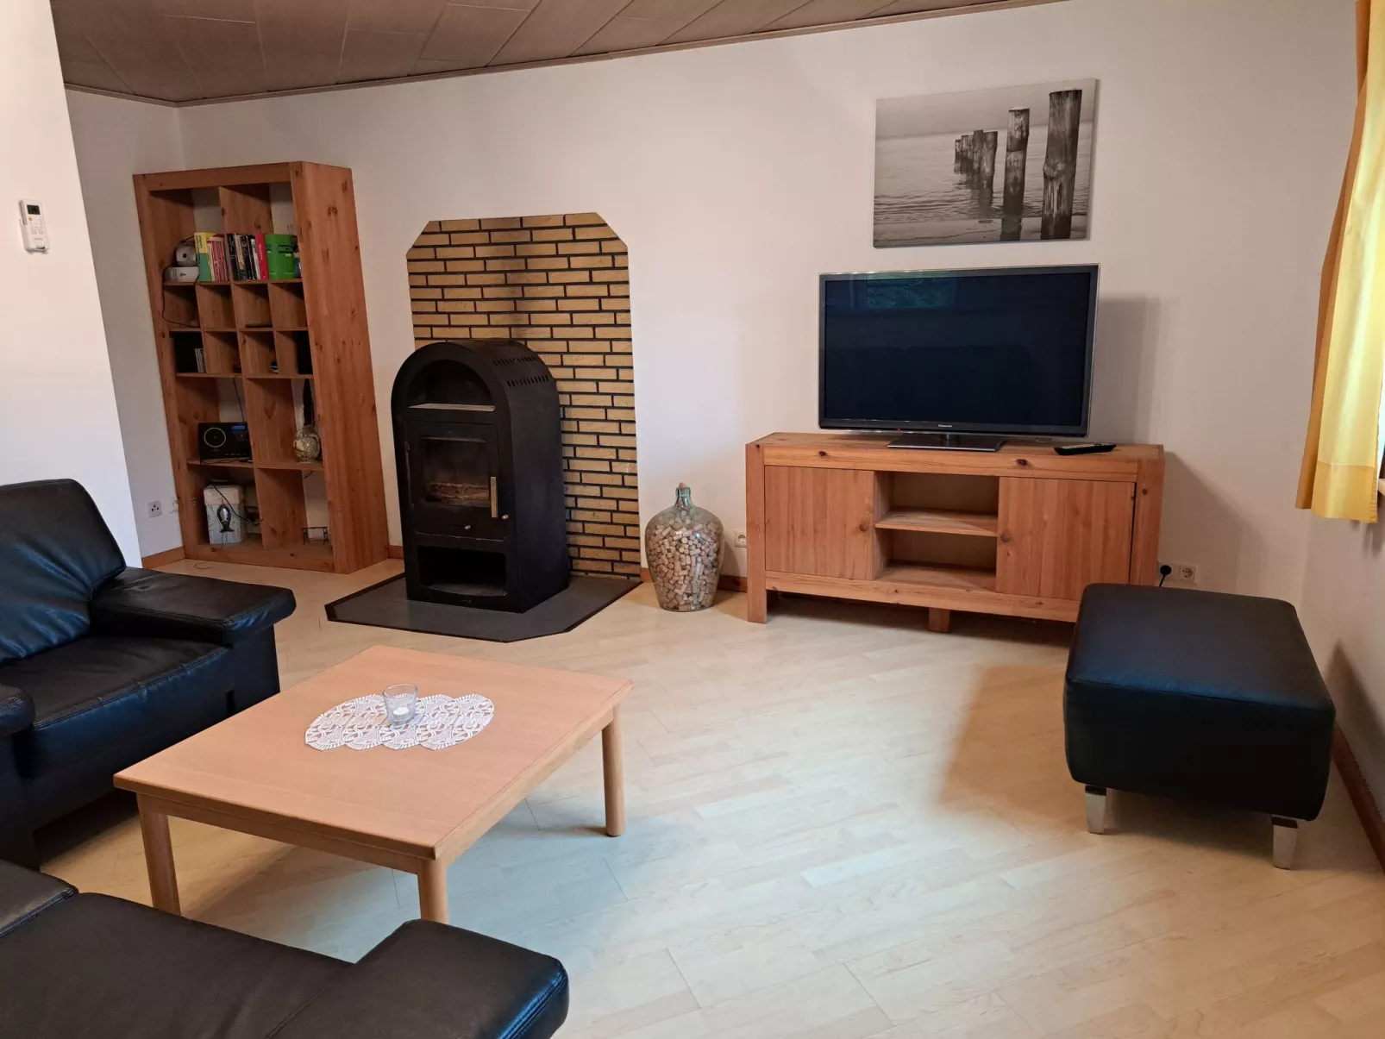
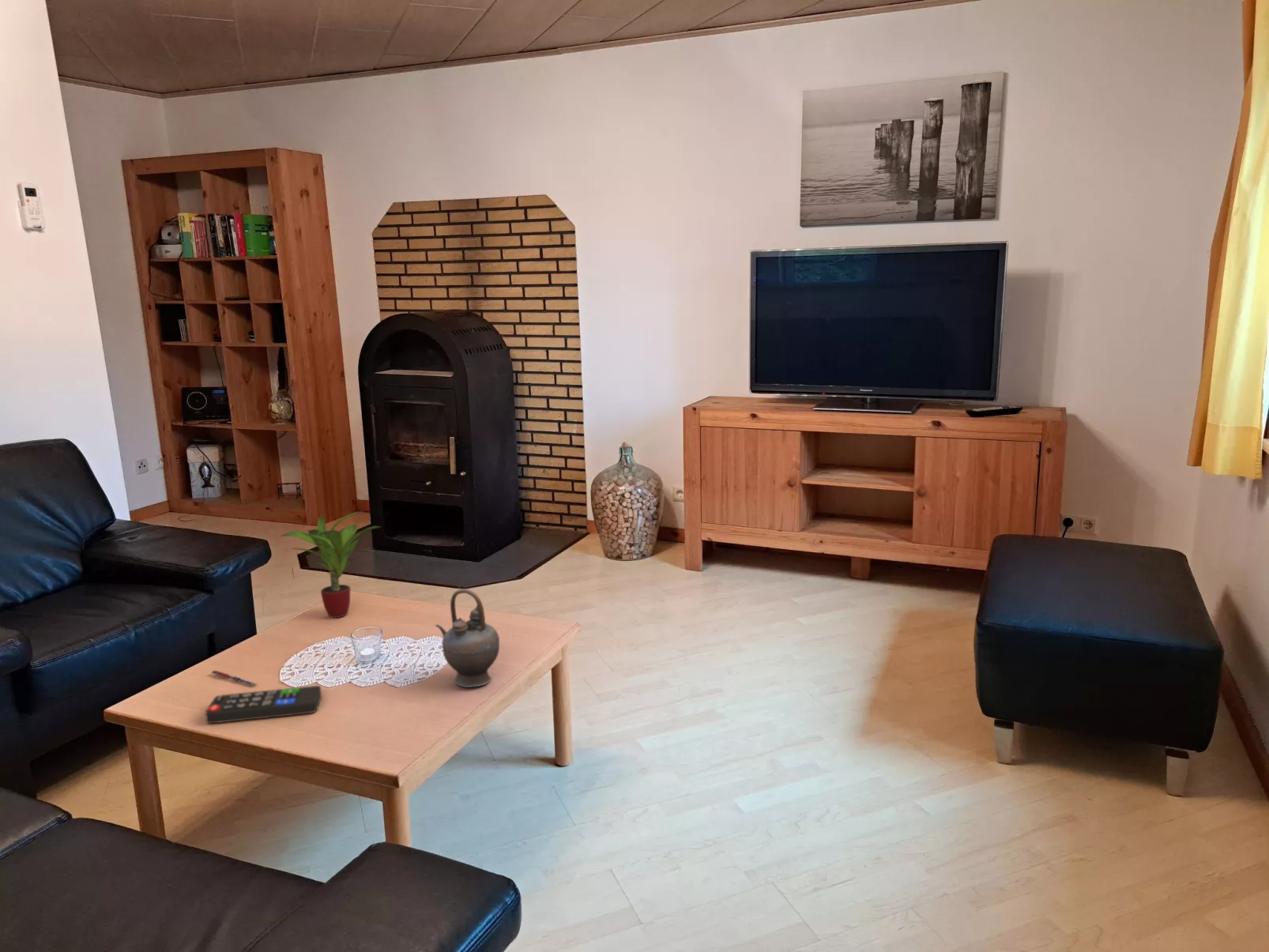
+ potted plant (329, 569)
+ teapot (465, 634)
+ pen (234, 677)
+ remote control (265, 703)
